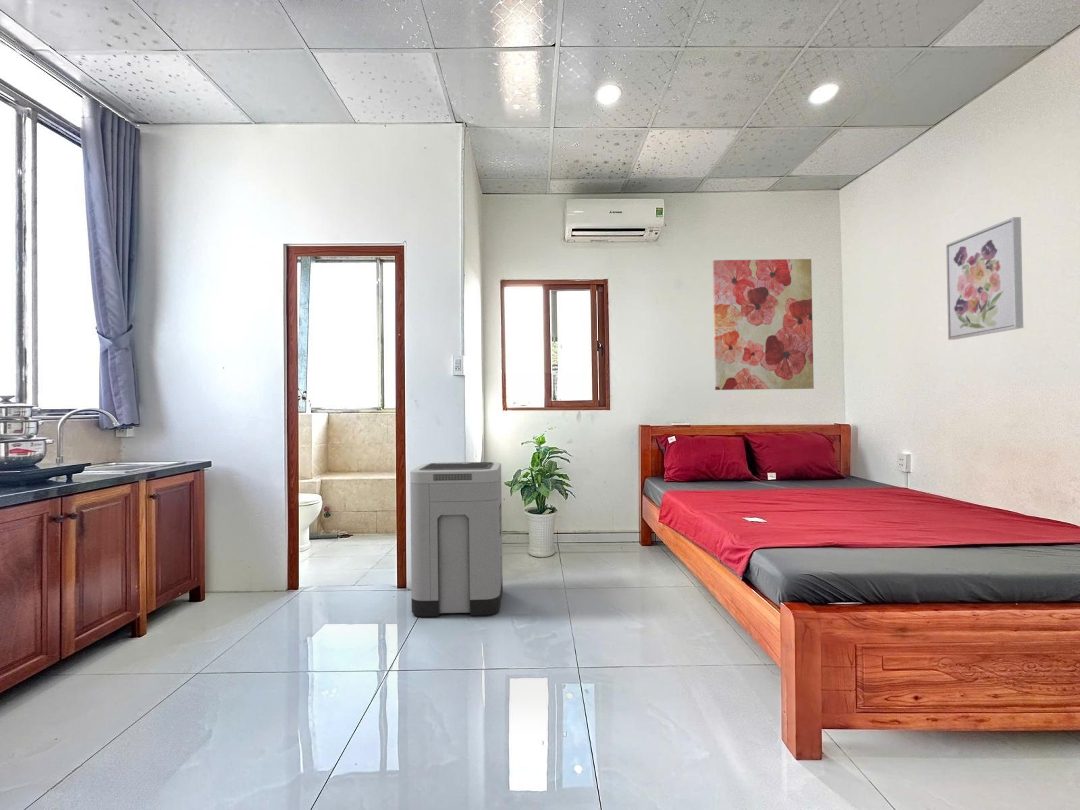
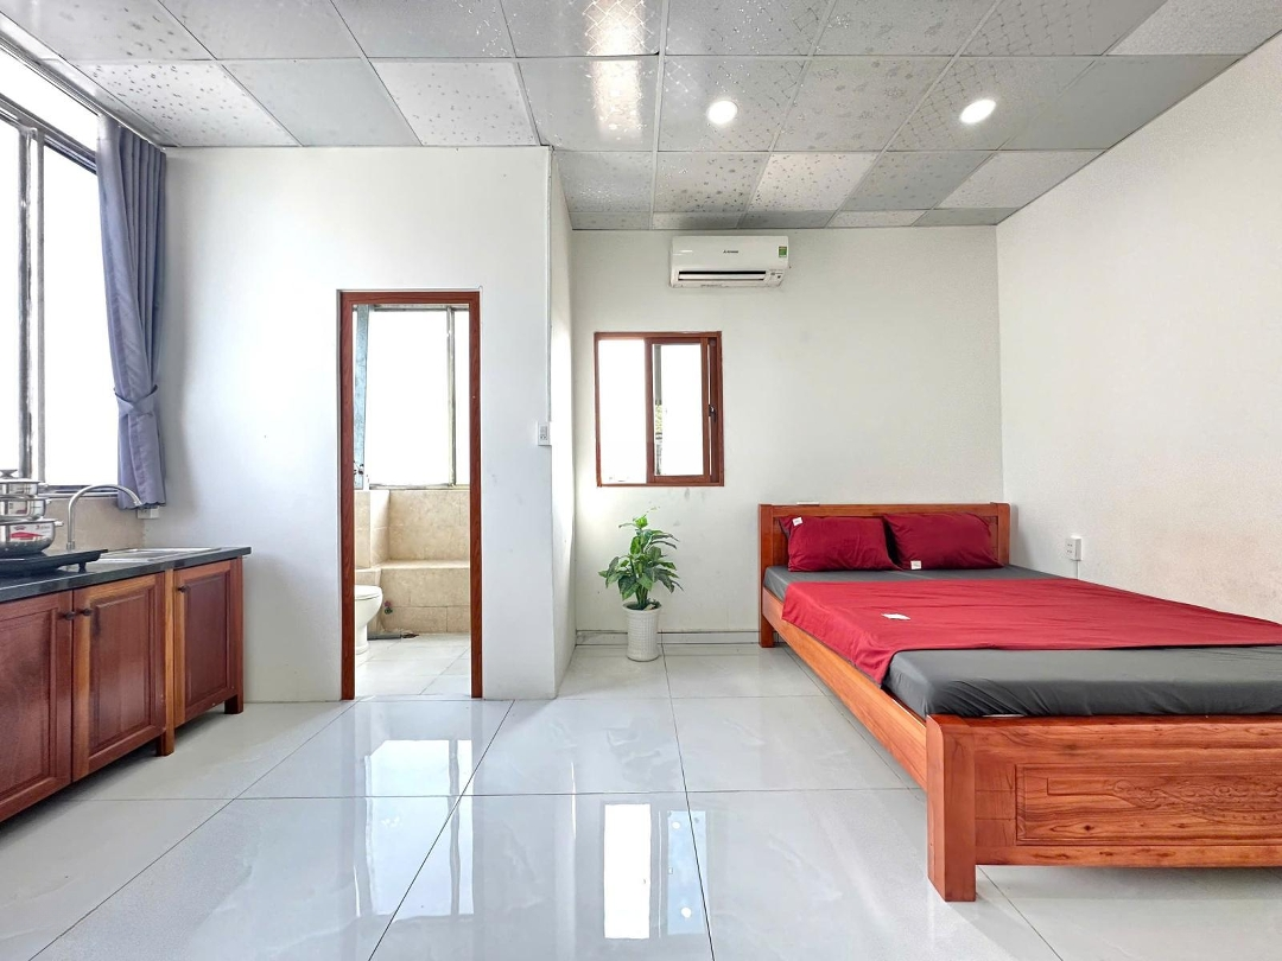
- wall art (981, 283)
- trash can (458, 533)
- wall art (763, 324)
